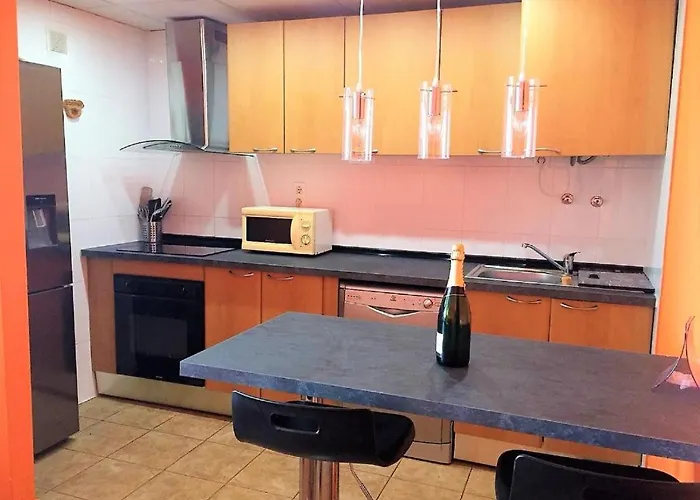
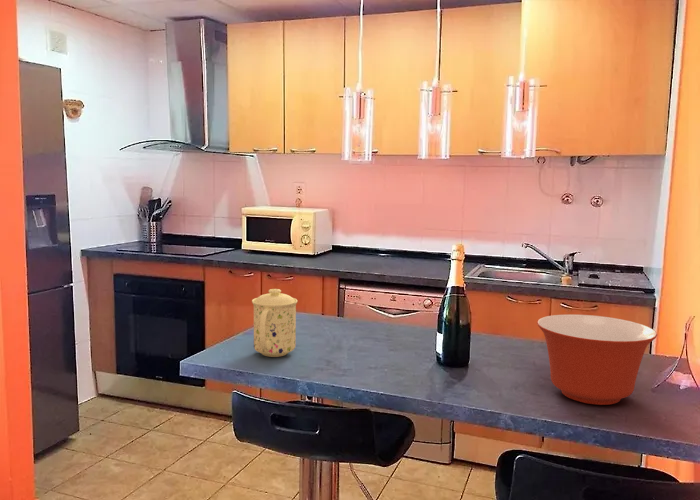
+ mug (273, 322)
+ mixing bowl (592, 360)
